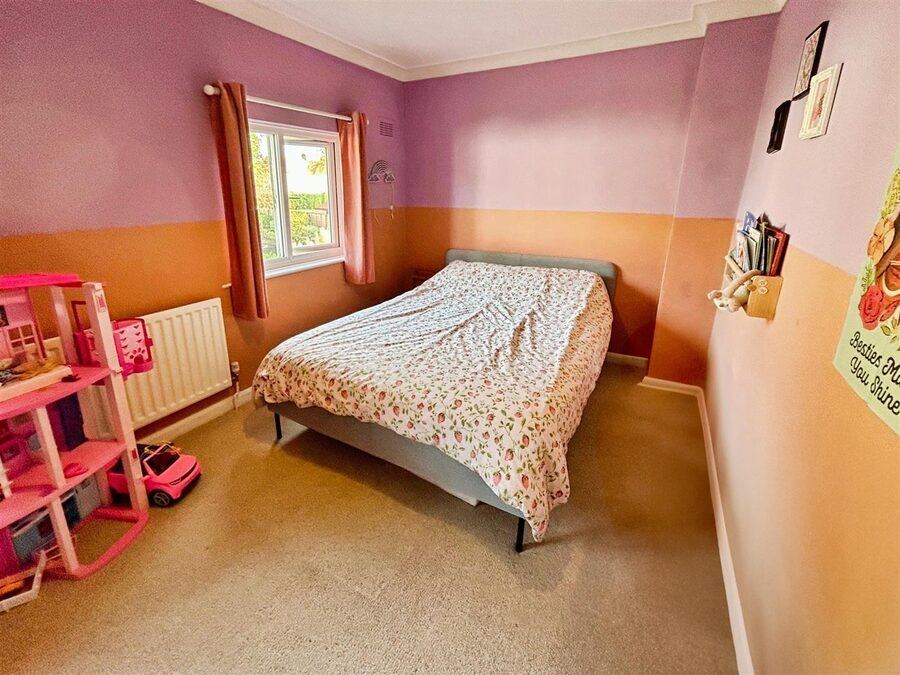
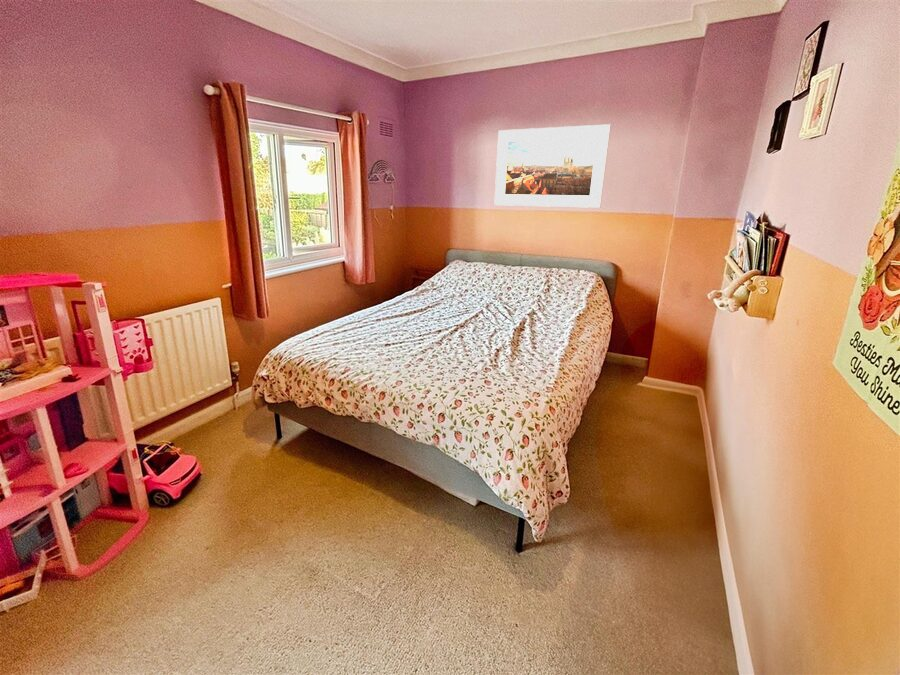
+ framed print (547, 168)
